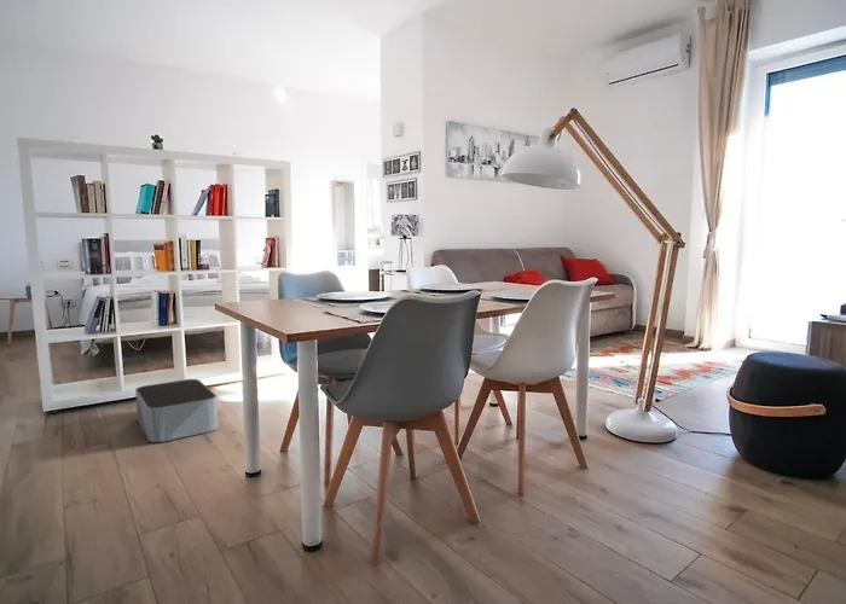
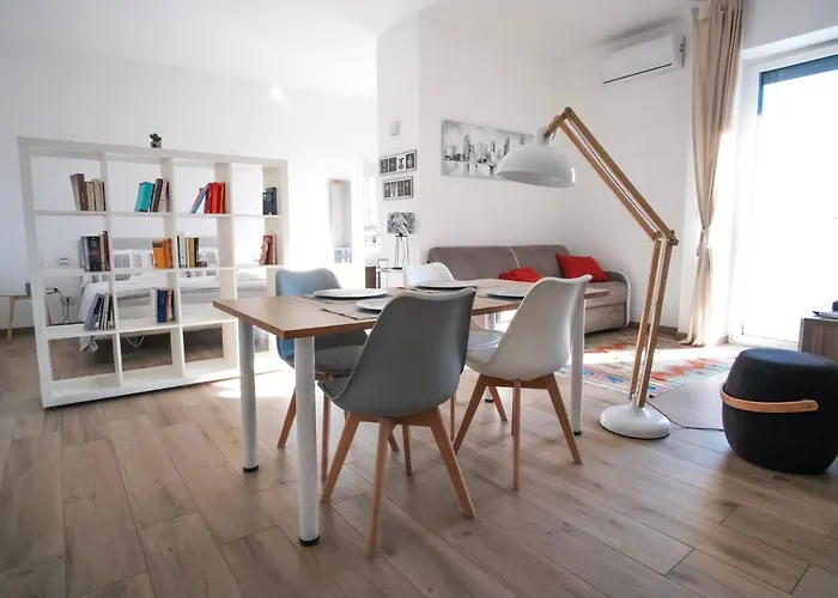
- storage bin (175, 407)
